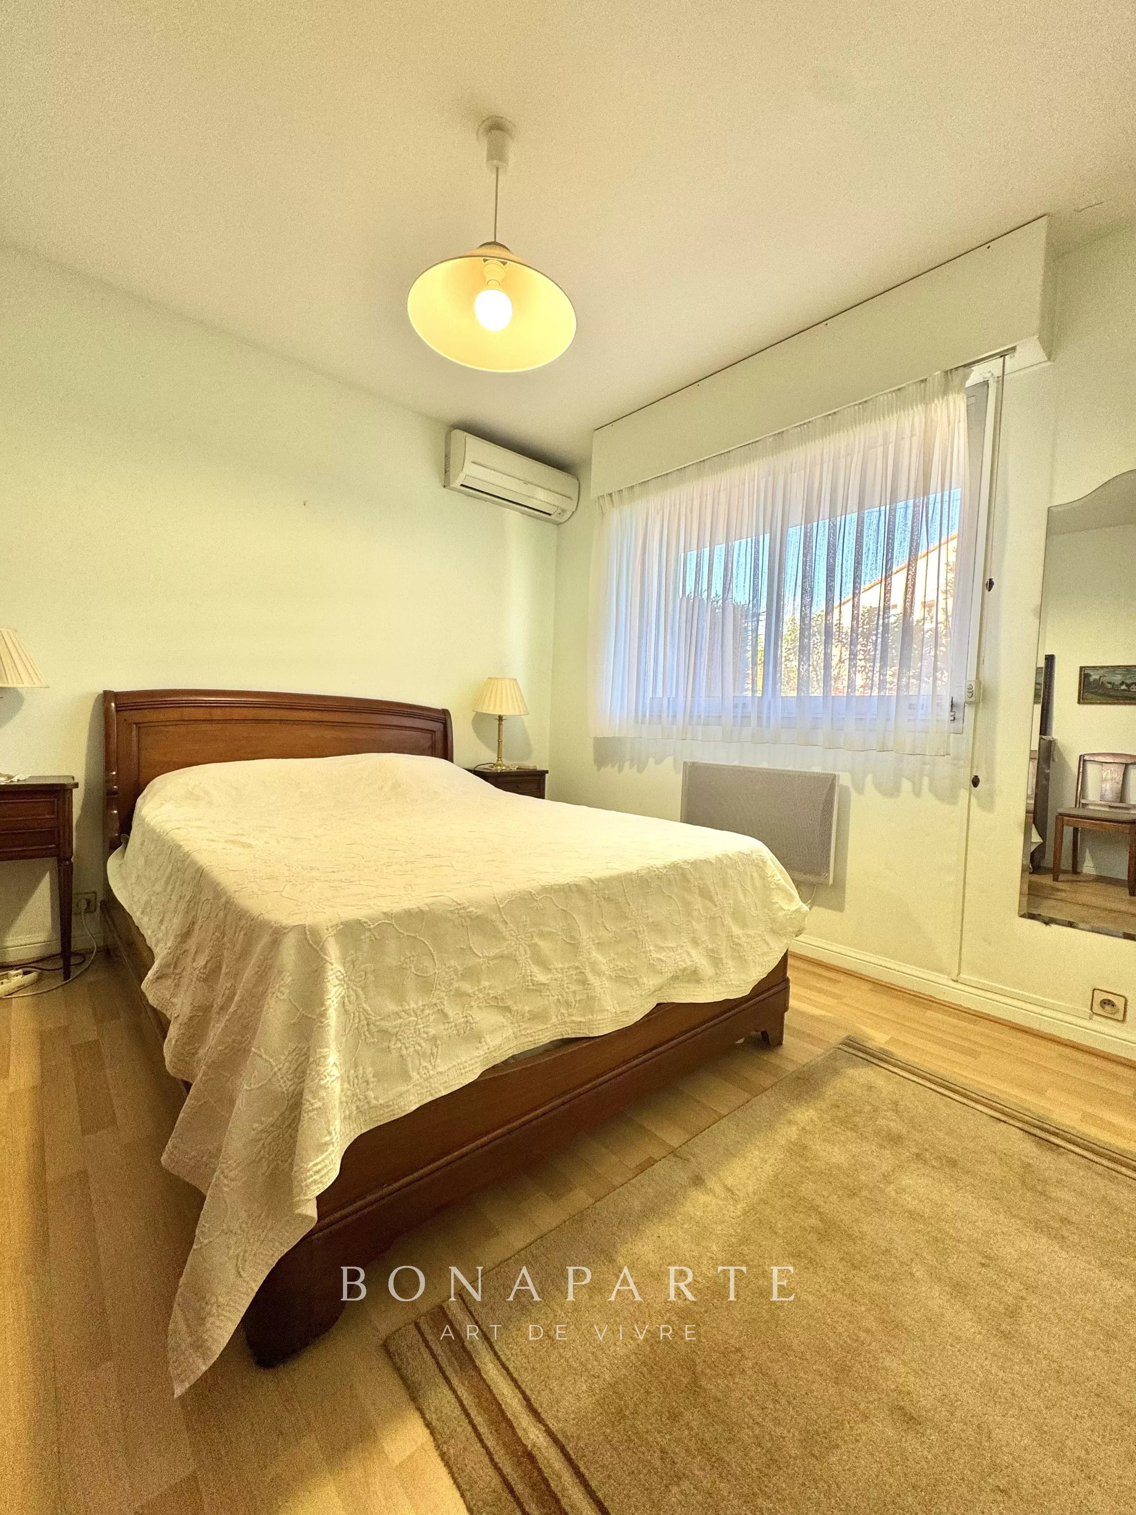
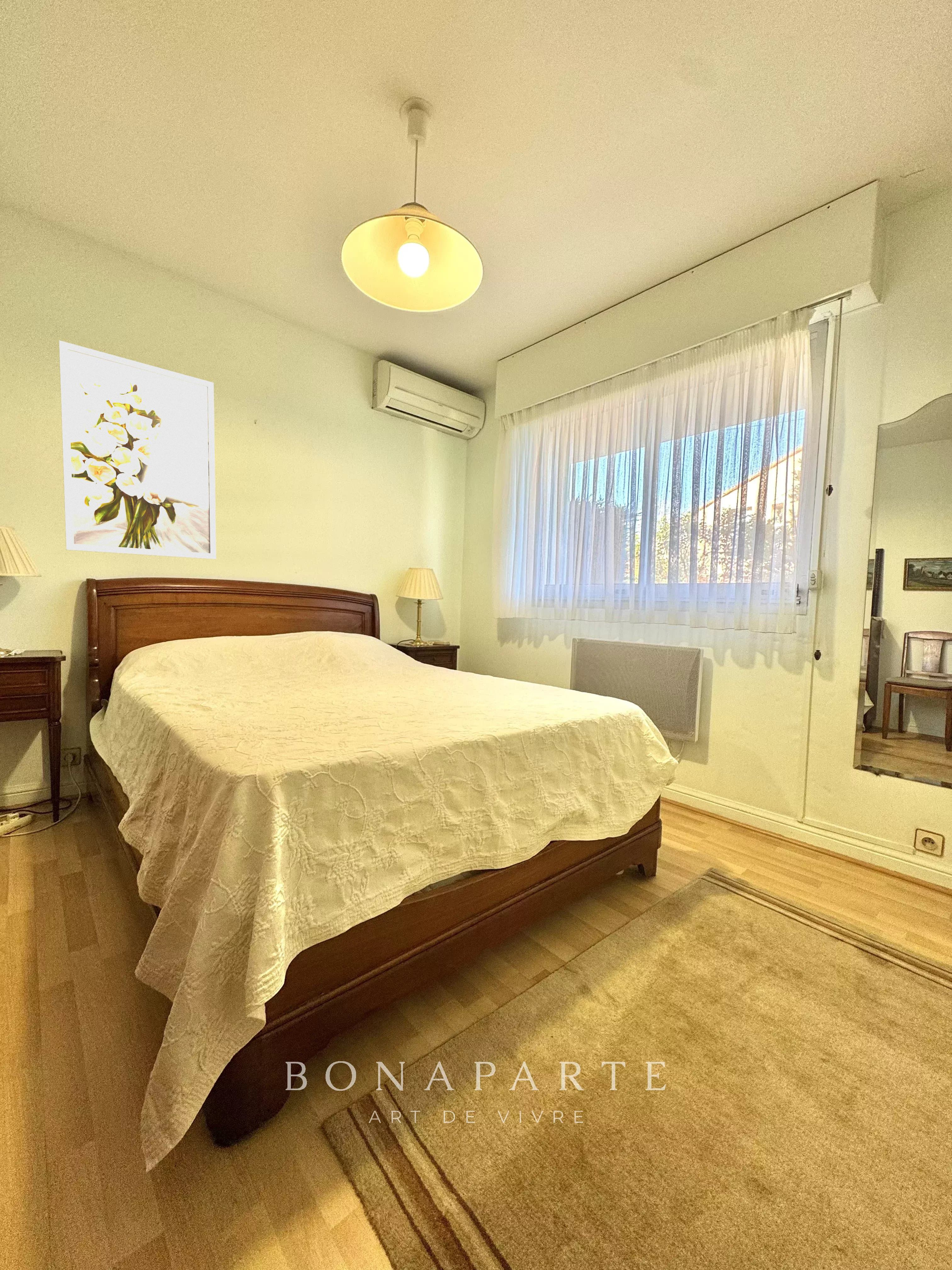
+ wall art (145, 461)
